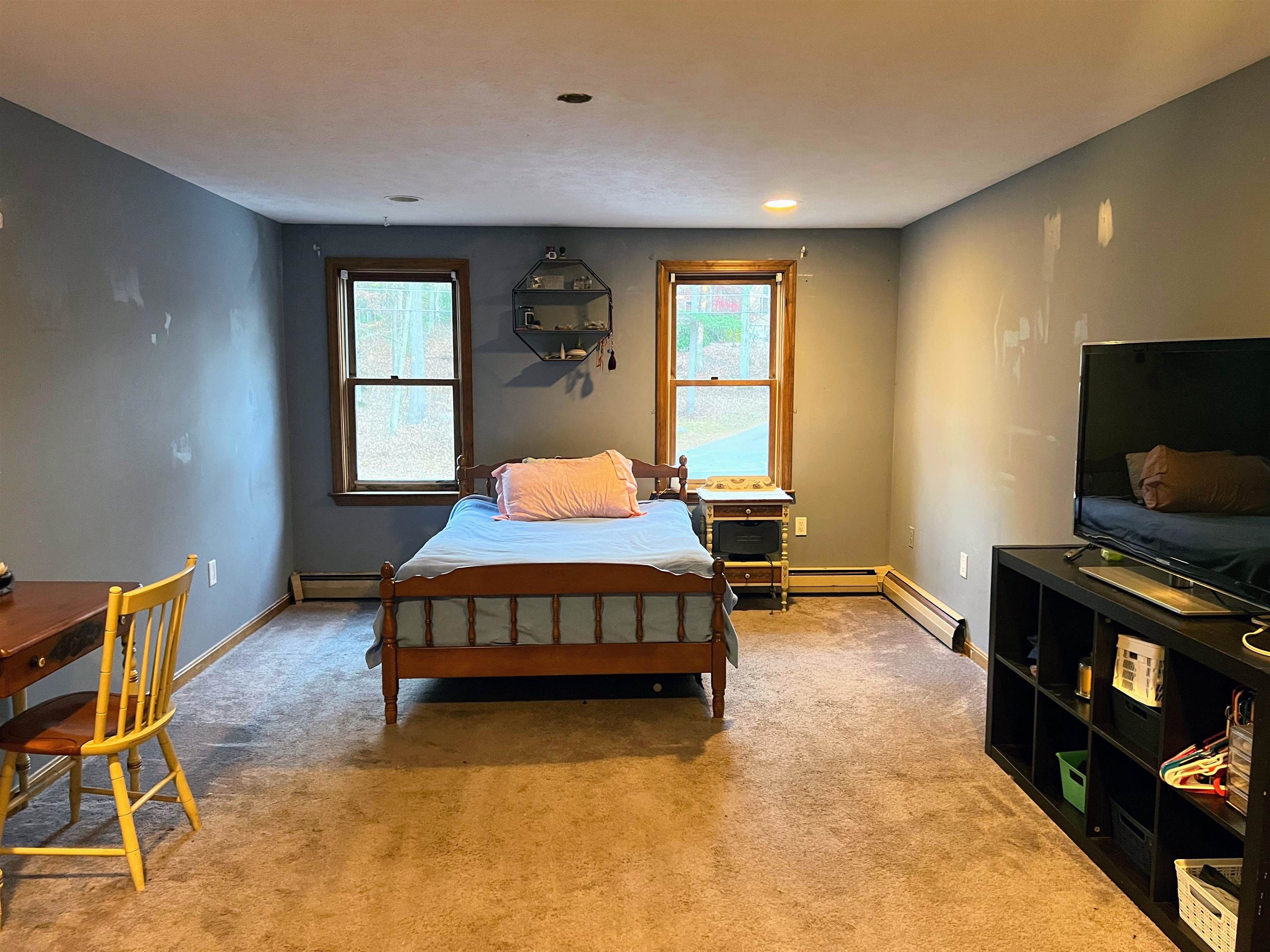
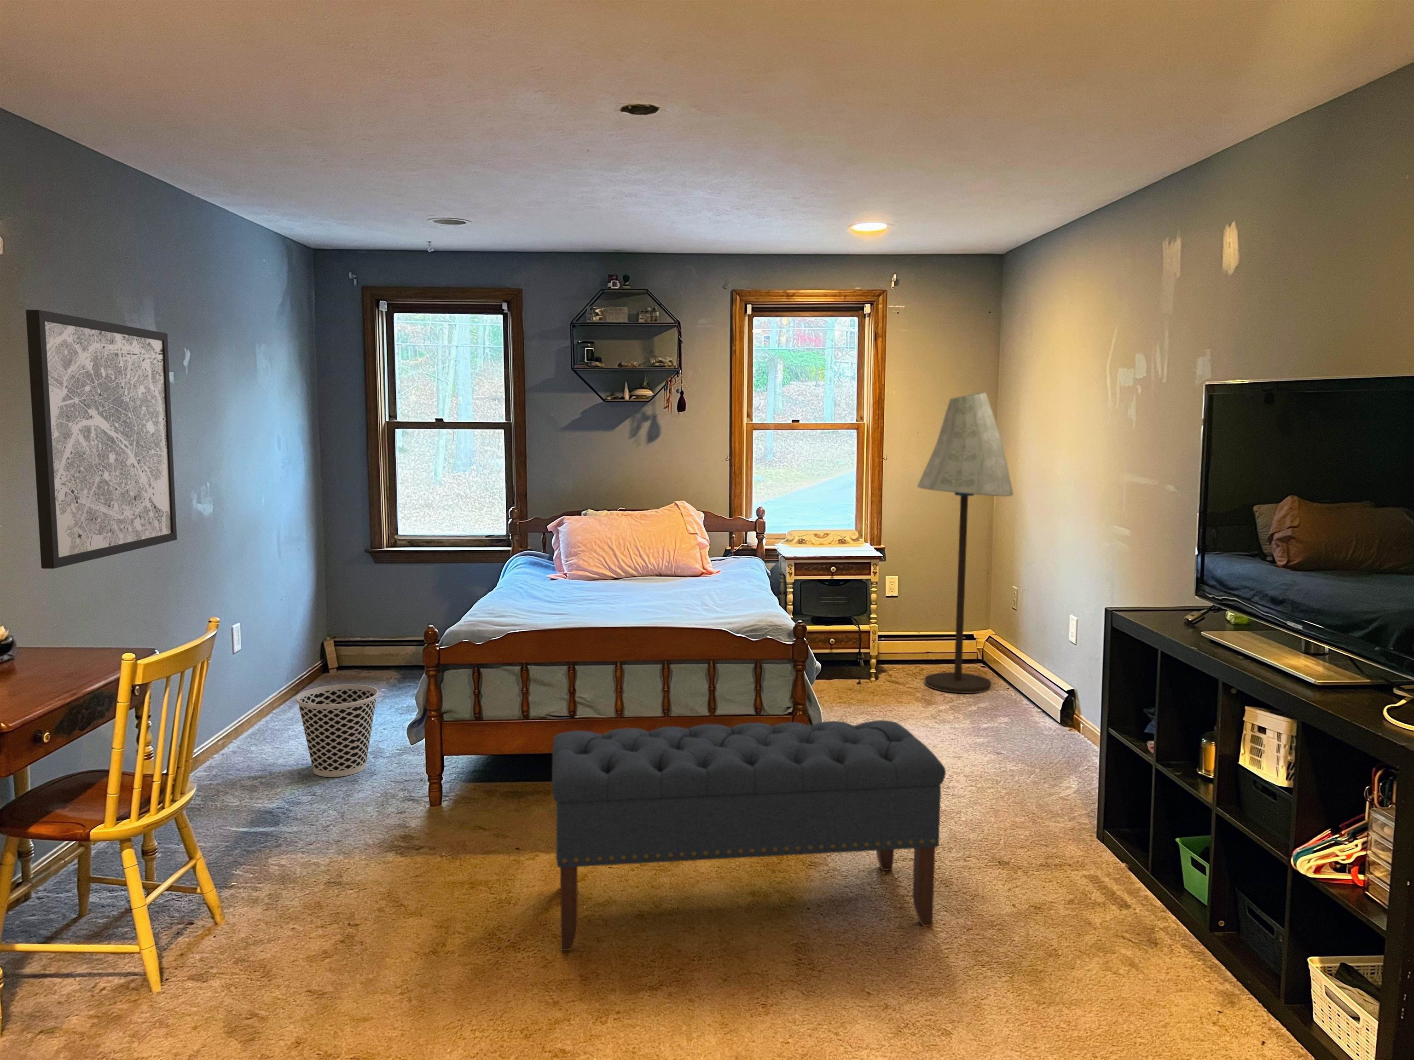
+ wastebasket (338, 732)
+ bench (740, 822)
+ wall art (110, 439)
+ floor lamp (962, 541)
